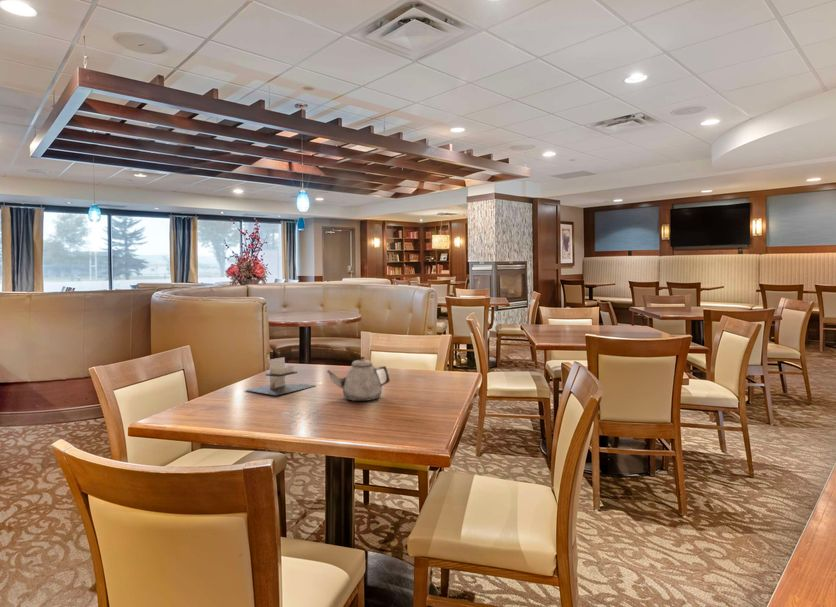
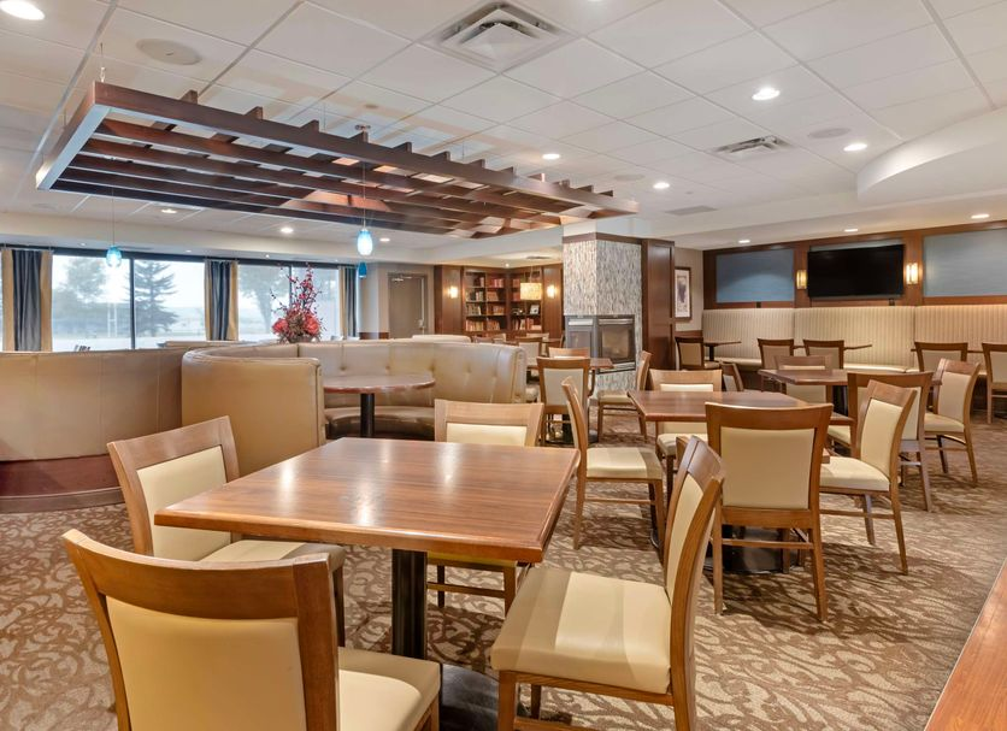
- teapot (358, 377)
- napkin holder (281, 373)
